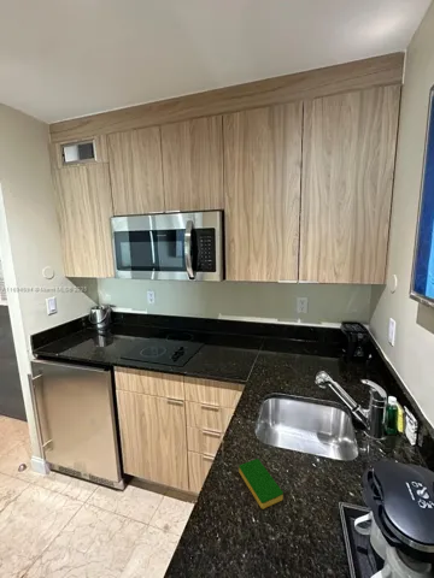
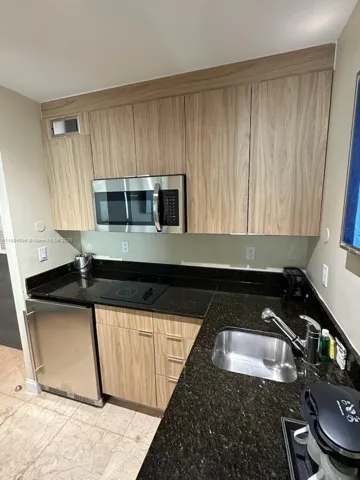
- dish sponge (259, 482)
